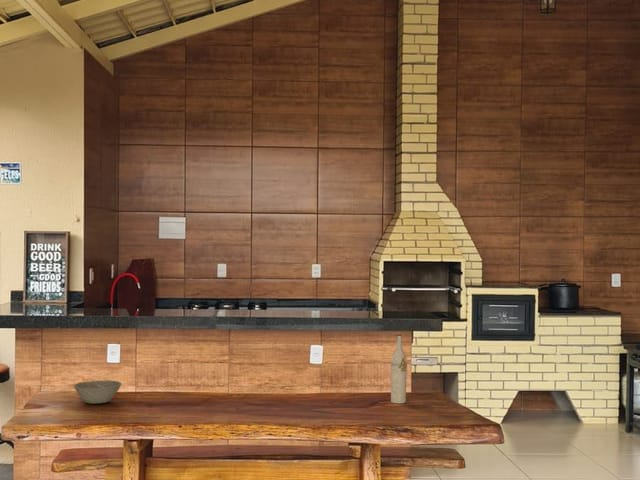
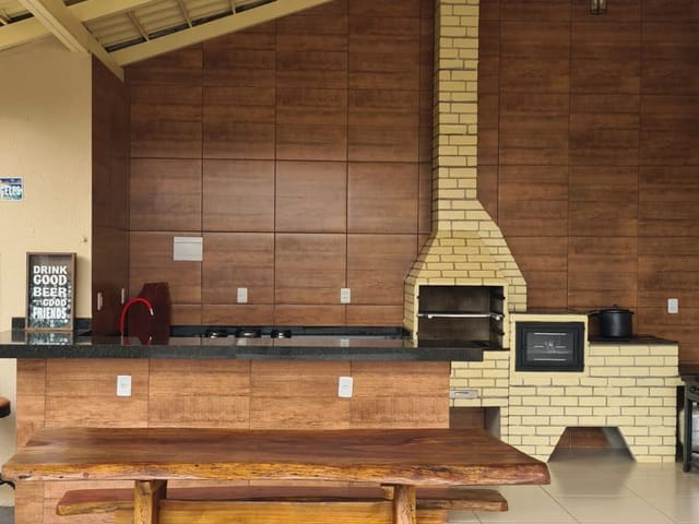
- wine bottle (398, 368)
- bowl (97, 392)
